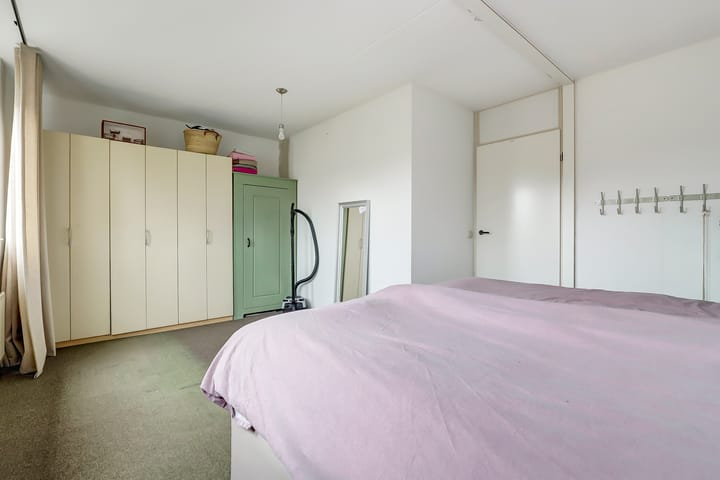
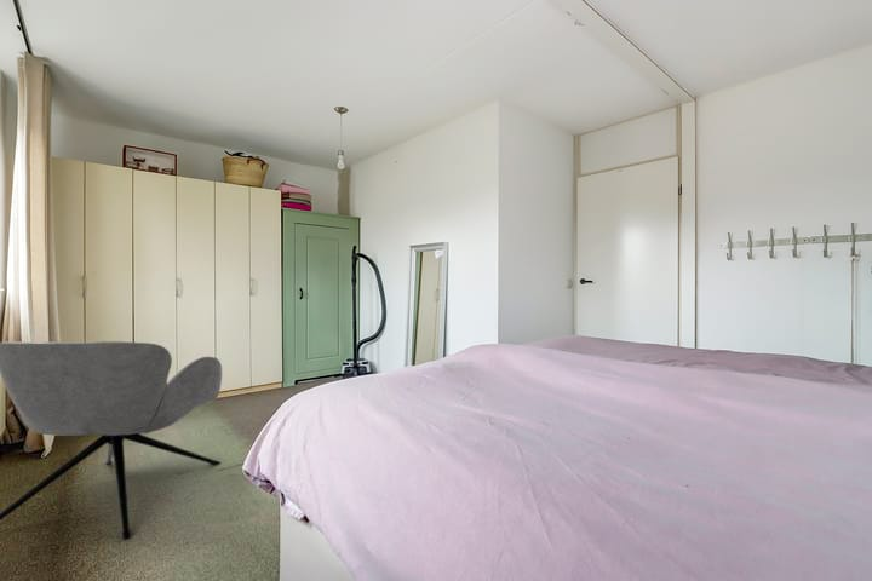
+ armchair (117, 412)
